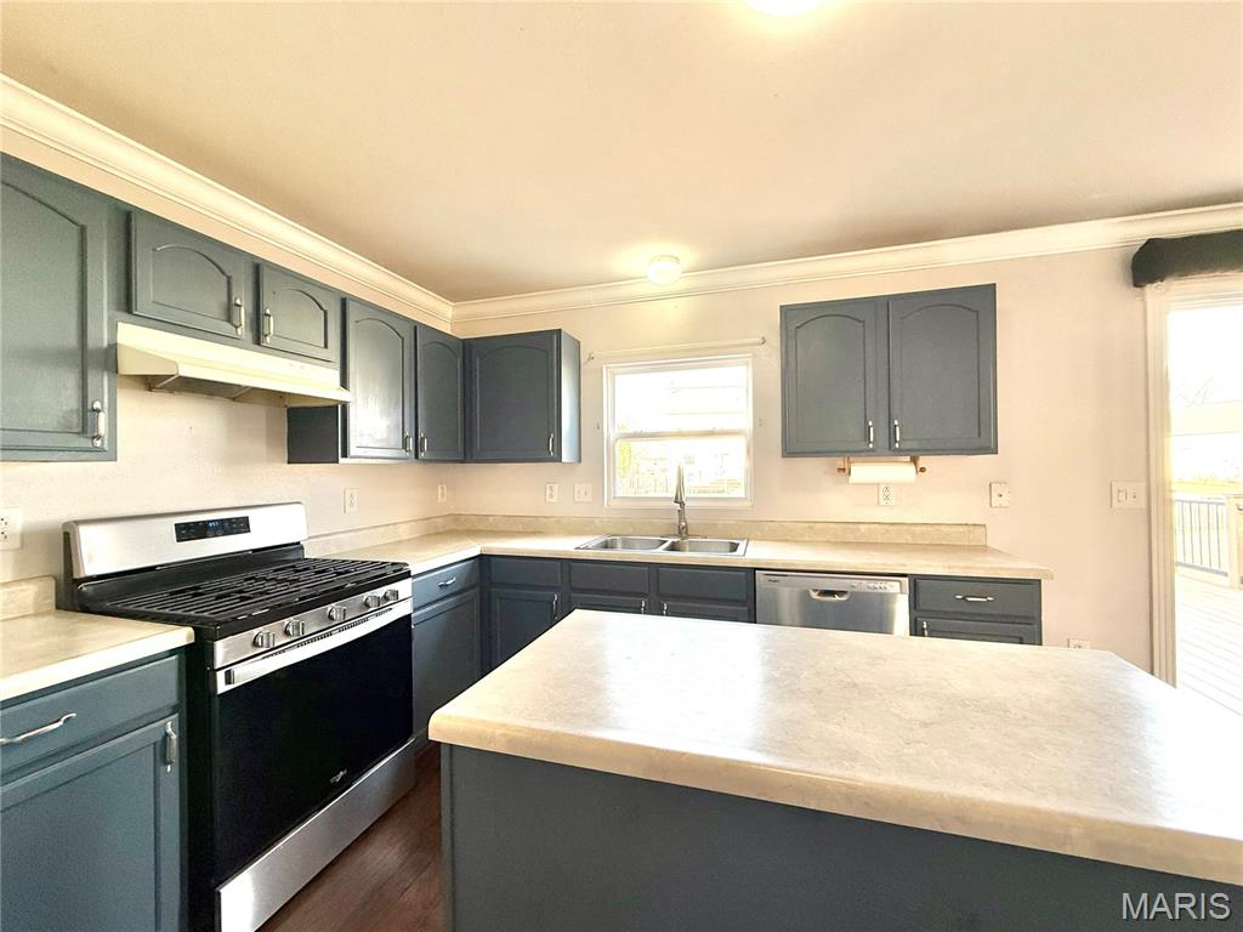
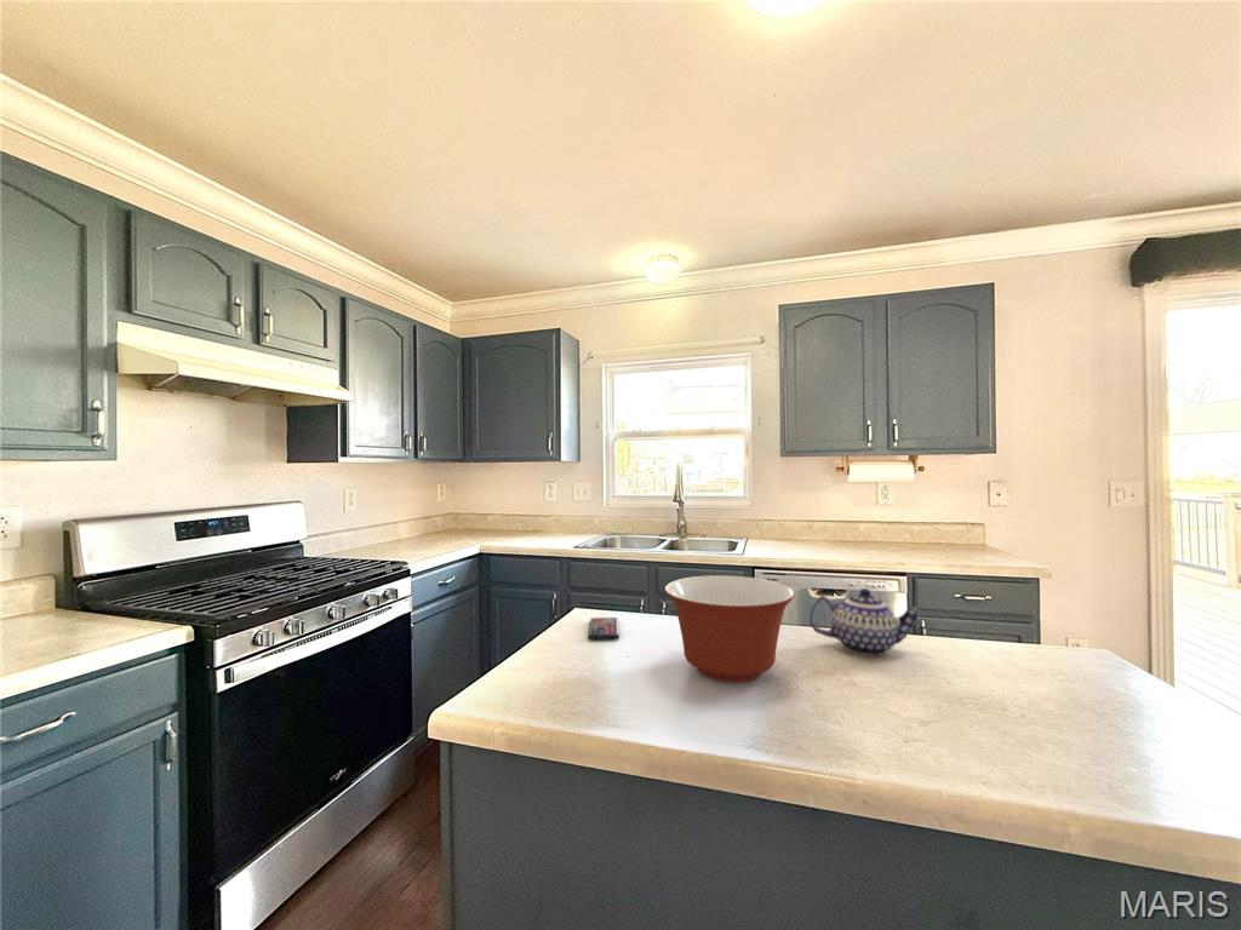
+ mixing bowl (728, 628)
+ smartphone (604, 627)
+ teapot (863, 618)
